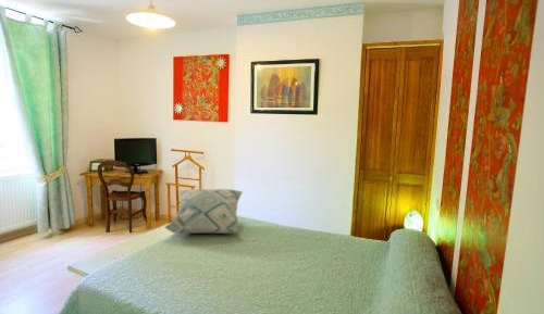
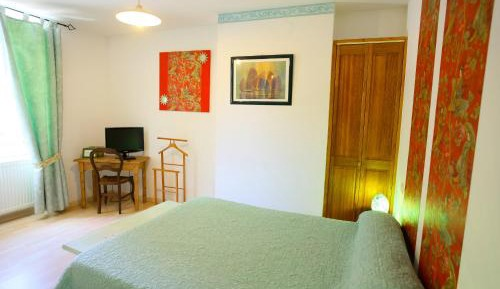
- decorative pillow (208, 210)
